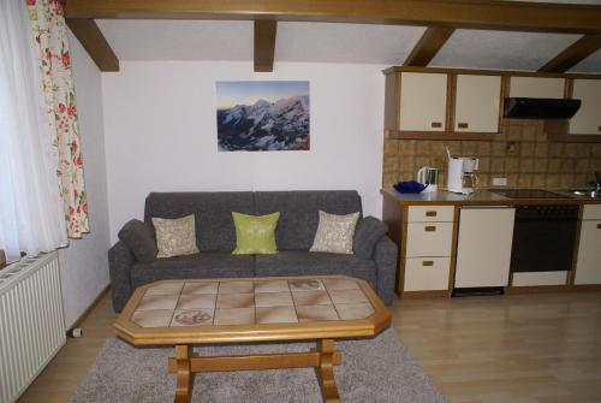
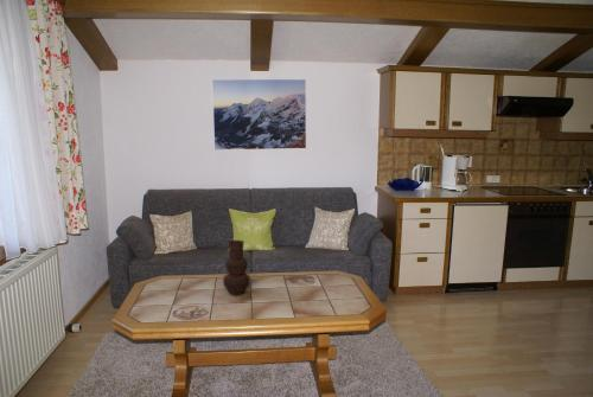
+ vase (236, 267)
